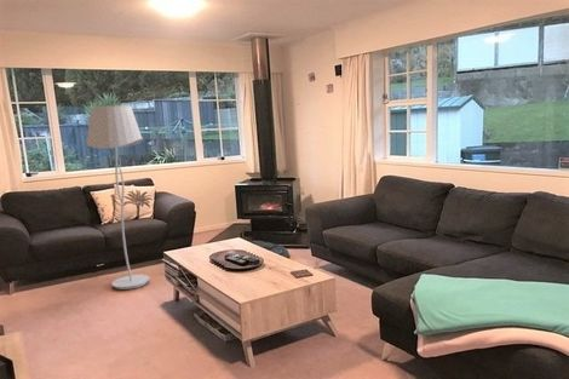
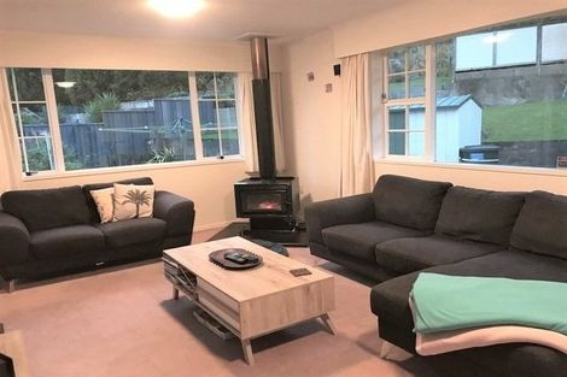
- floor lamp (121, 199)
